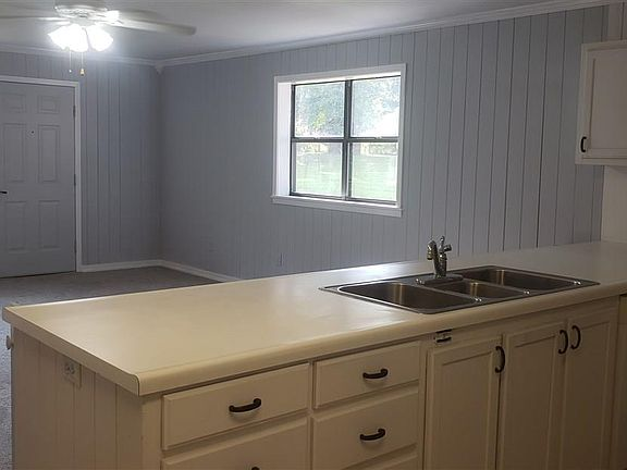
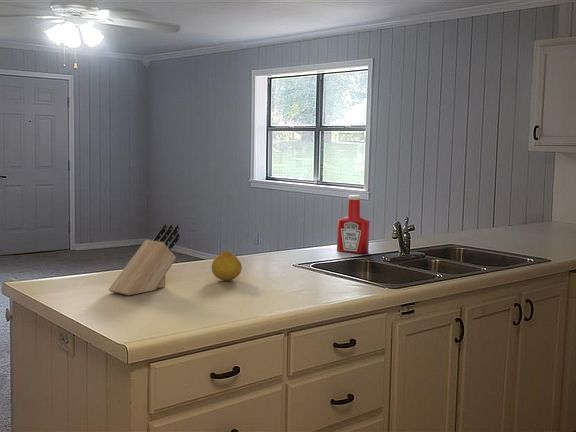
+ fruit (226, 265)
+ knife block (147, 257)
+ soap bottle (353, 223)
